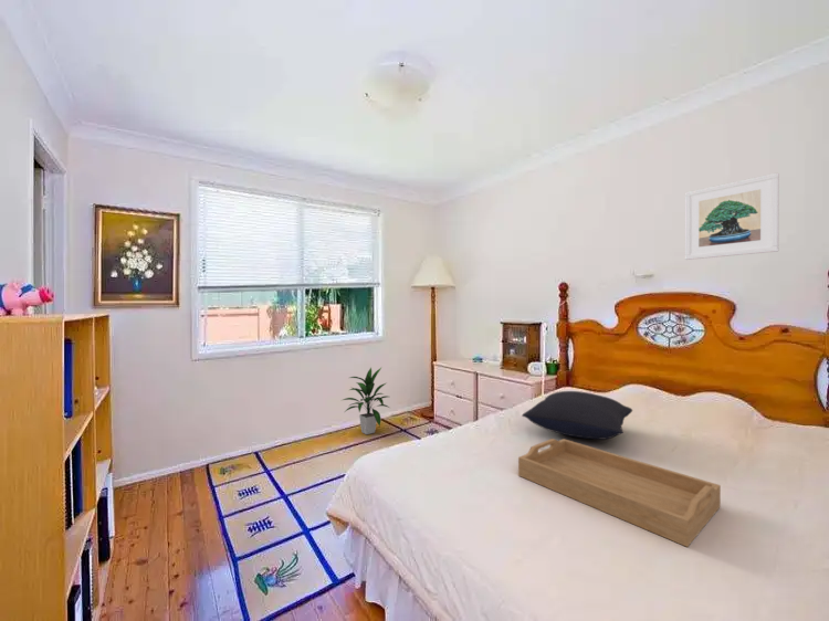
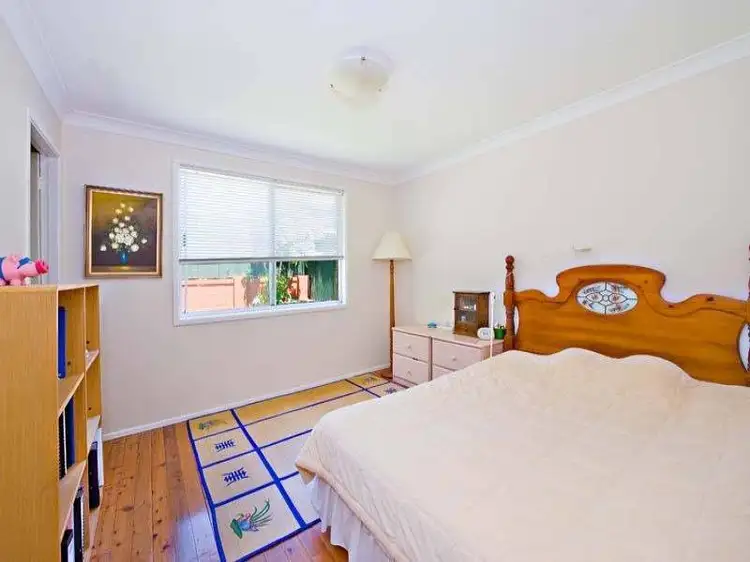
- indoor plant (368, 400)
- pillow (578, 413)
- serving tray (610, 476)
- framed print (728, 219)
